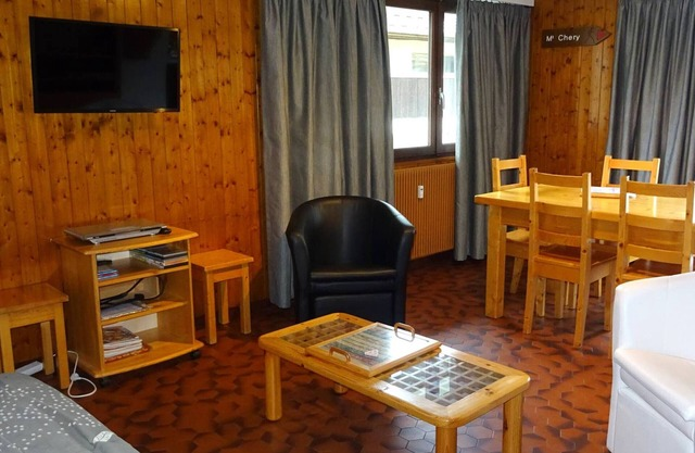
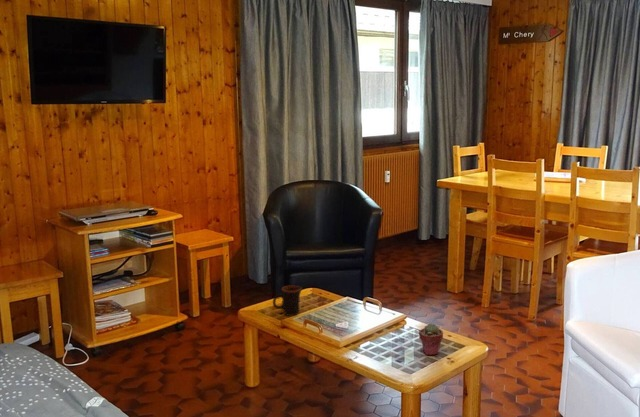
+ mug (287, 300)
+ potted succulent (431, 337)
